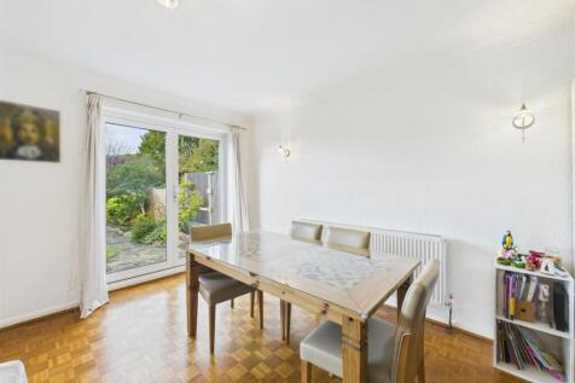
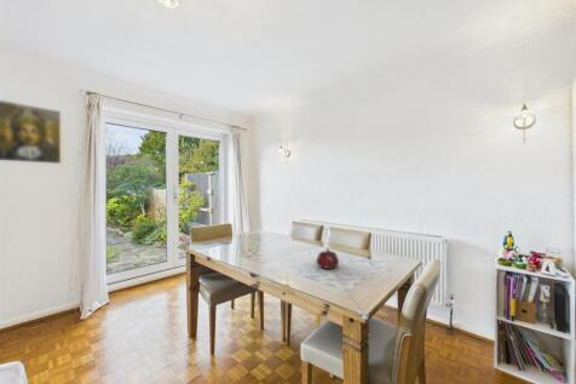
+ teapot (327, 257)
